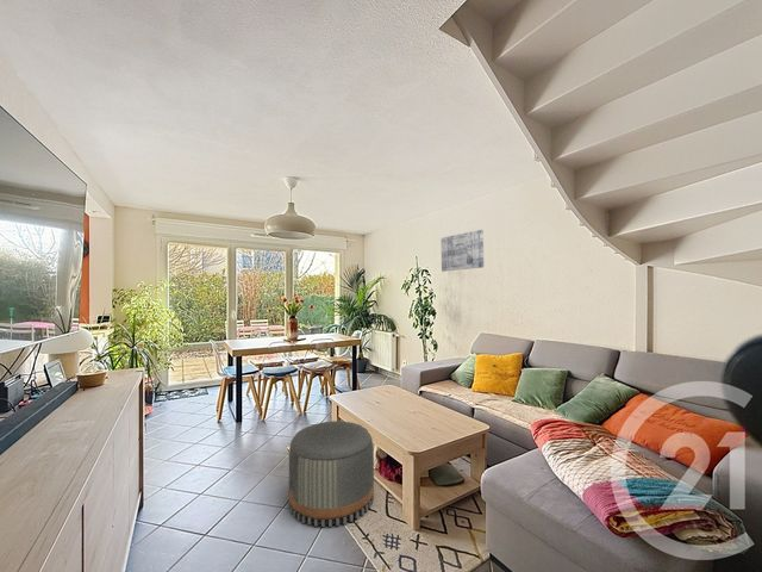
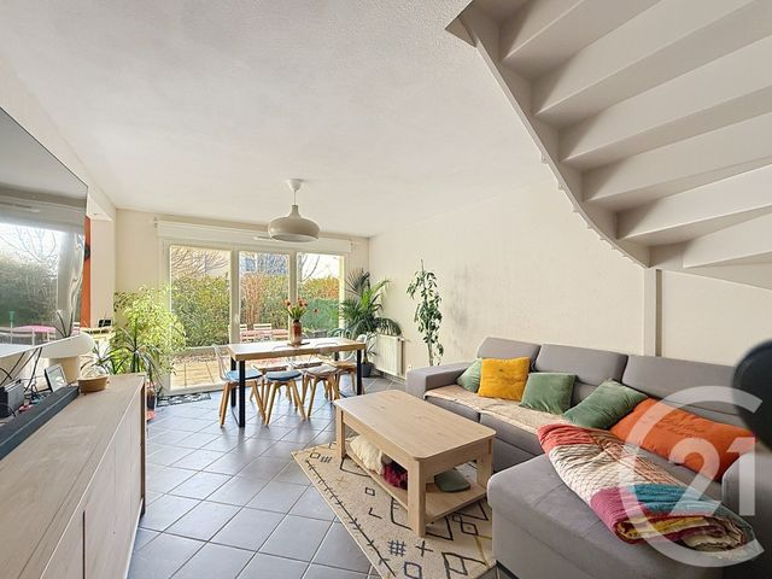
- pouf (331, 462)
- wall art (461, 251)
